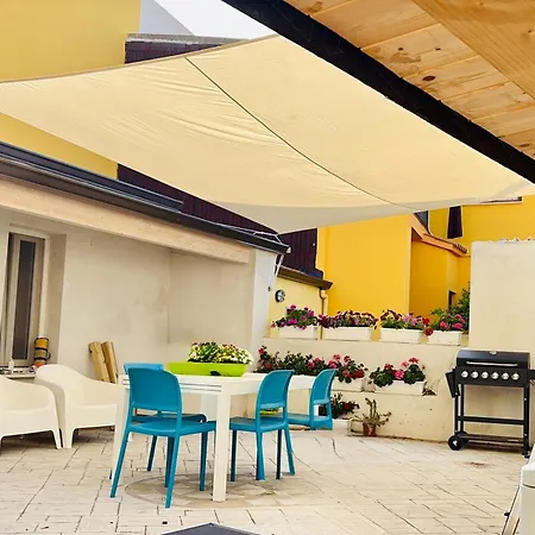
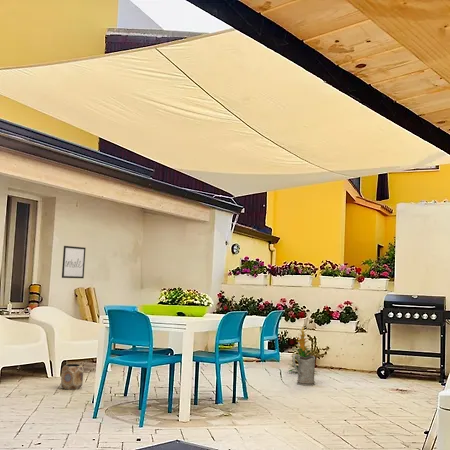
+ jug (303, 369)
+ planter (72, 376)
+ wall art (73, 262)
+ indoor plant (302, 349)
